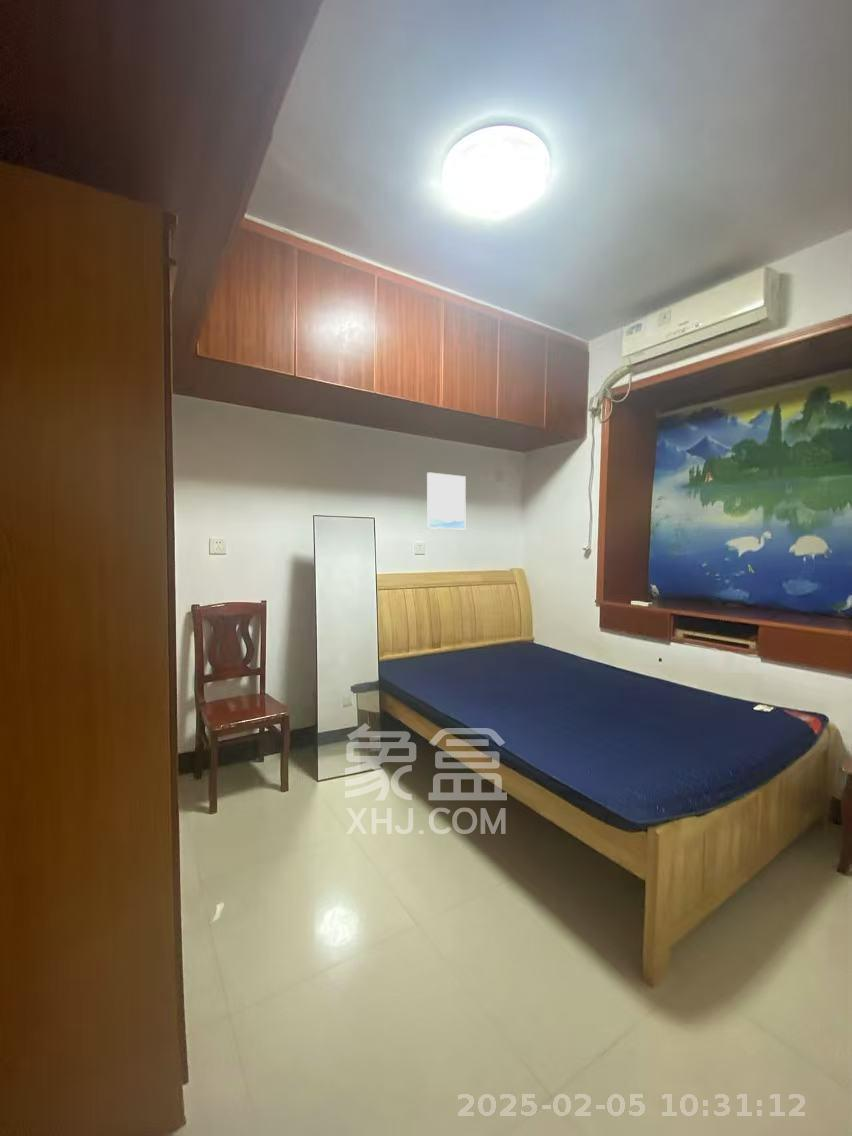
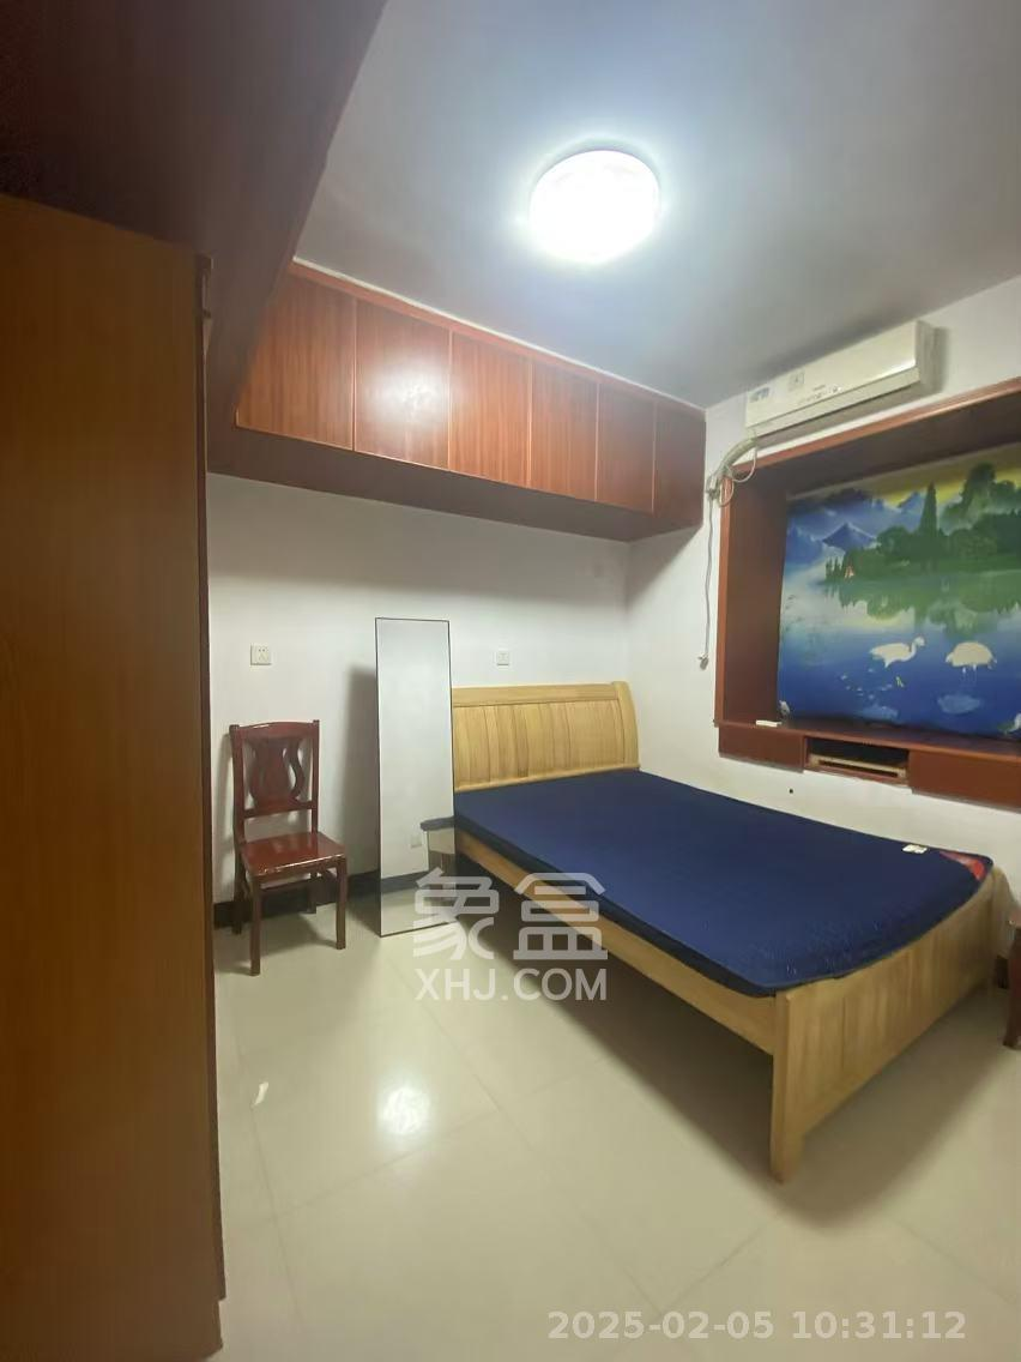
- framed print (446, 501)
